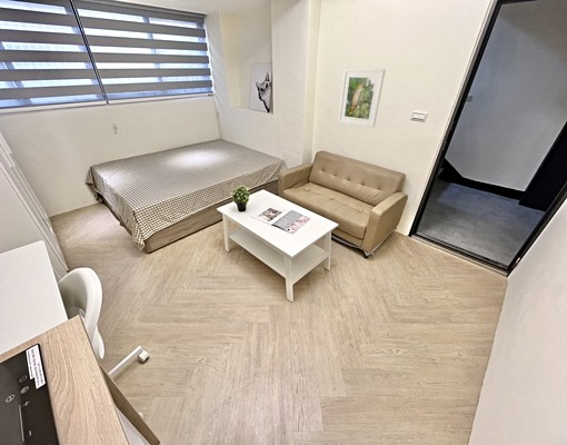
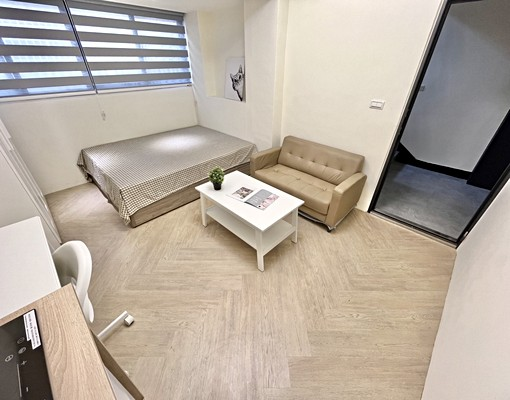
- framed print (359, 98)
